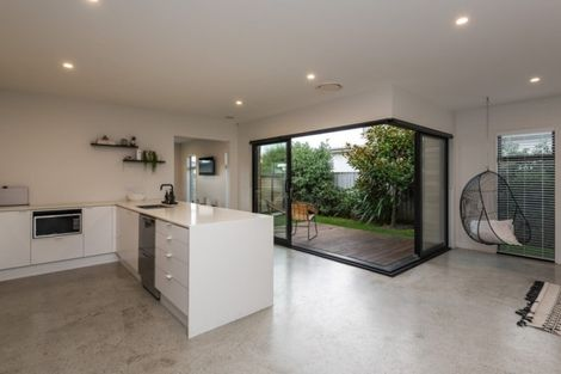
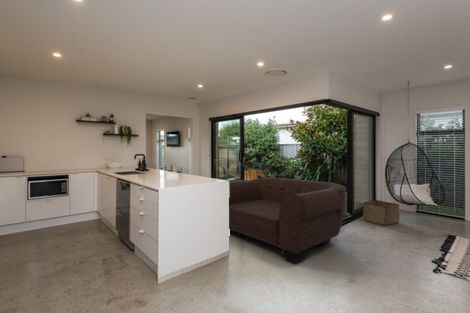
+ sofa (276, 208)
+ storage bin (380, 212)
